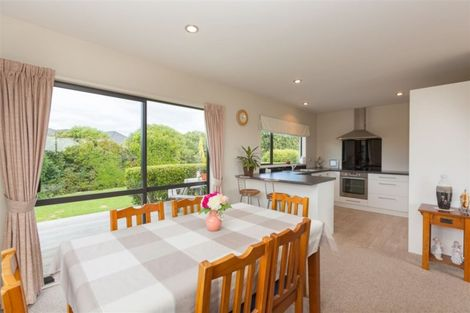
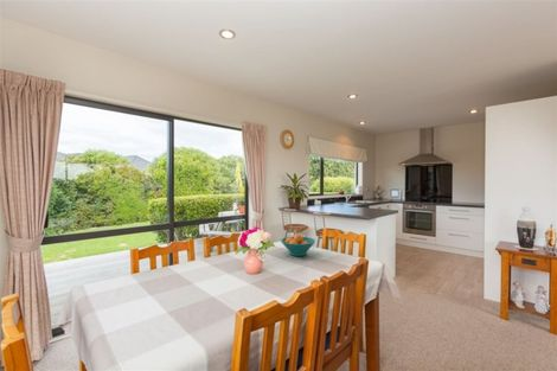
+ fruit bowl (297, 243)
